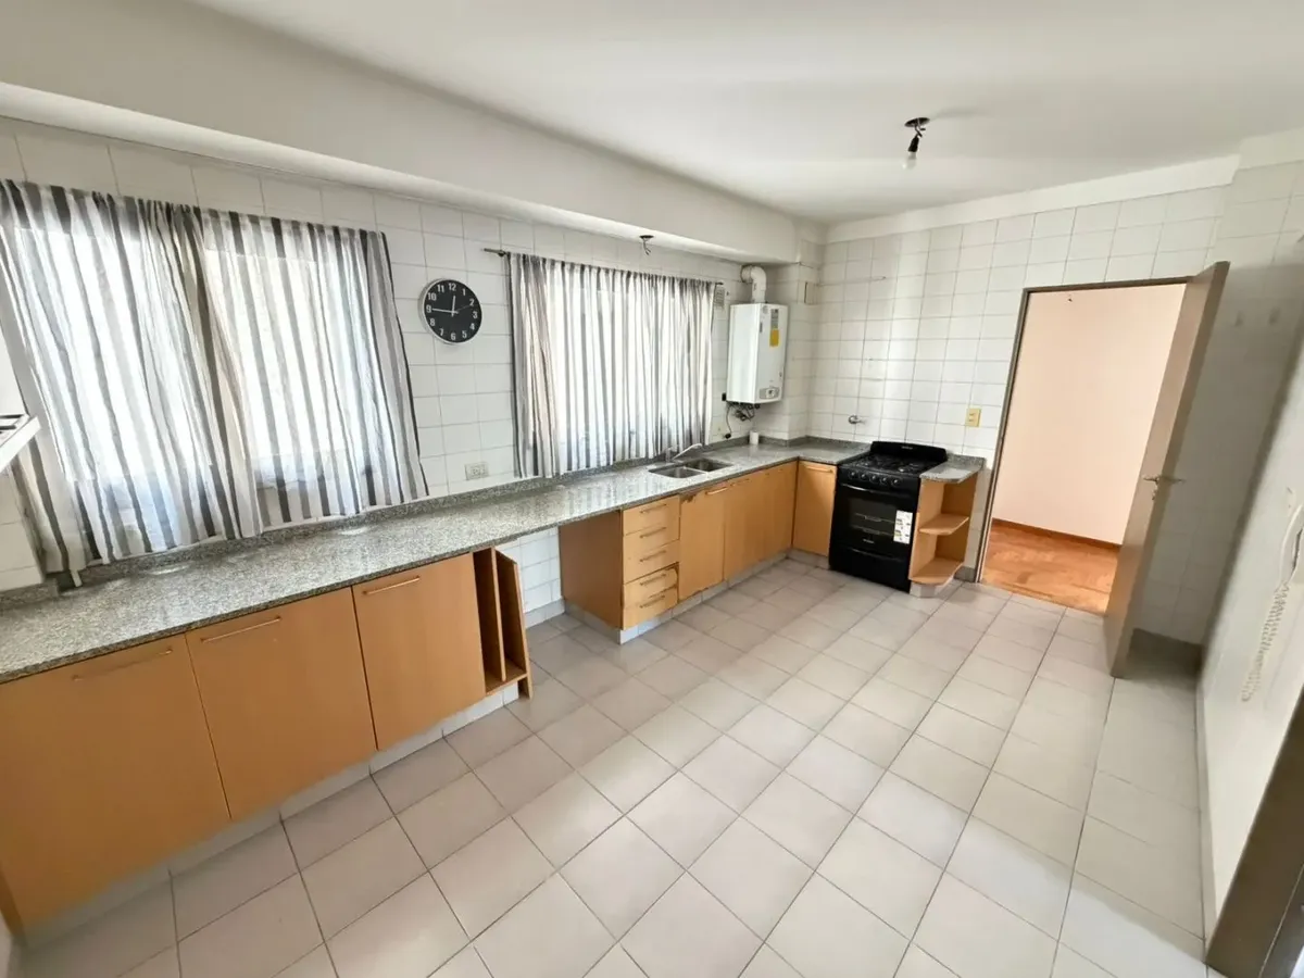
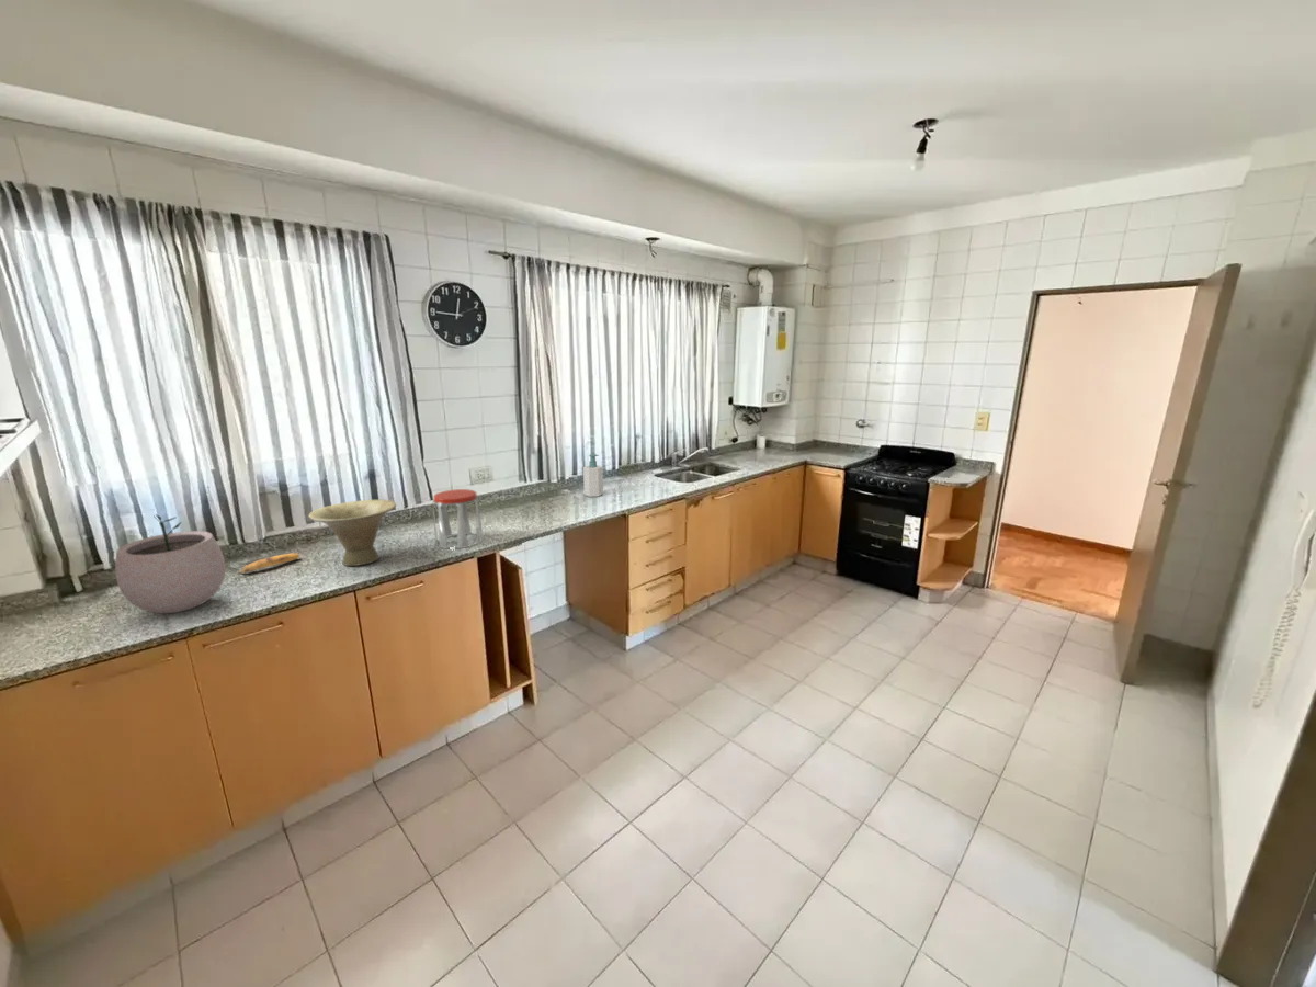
+ plant pot (171, 560)
+ bowl (356, 534)
+ banana (271, 560)
+ jar (457, 518)
+ soap bottle (592, 475)
